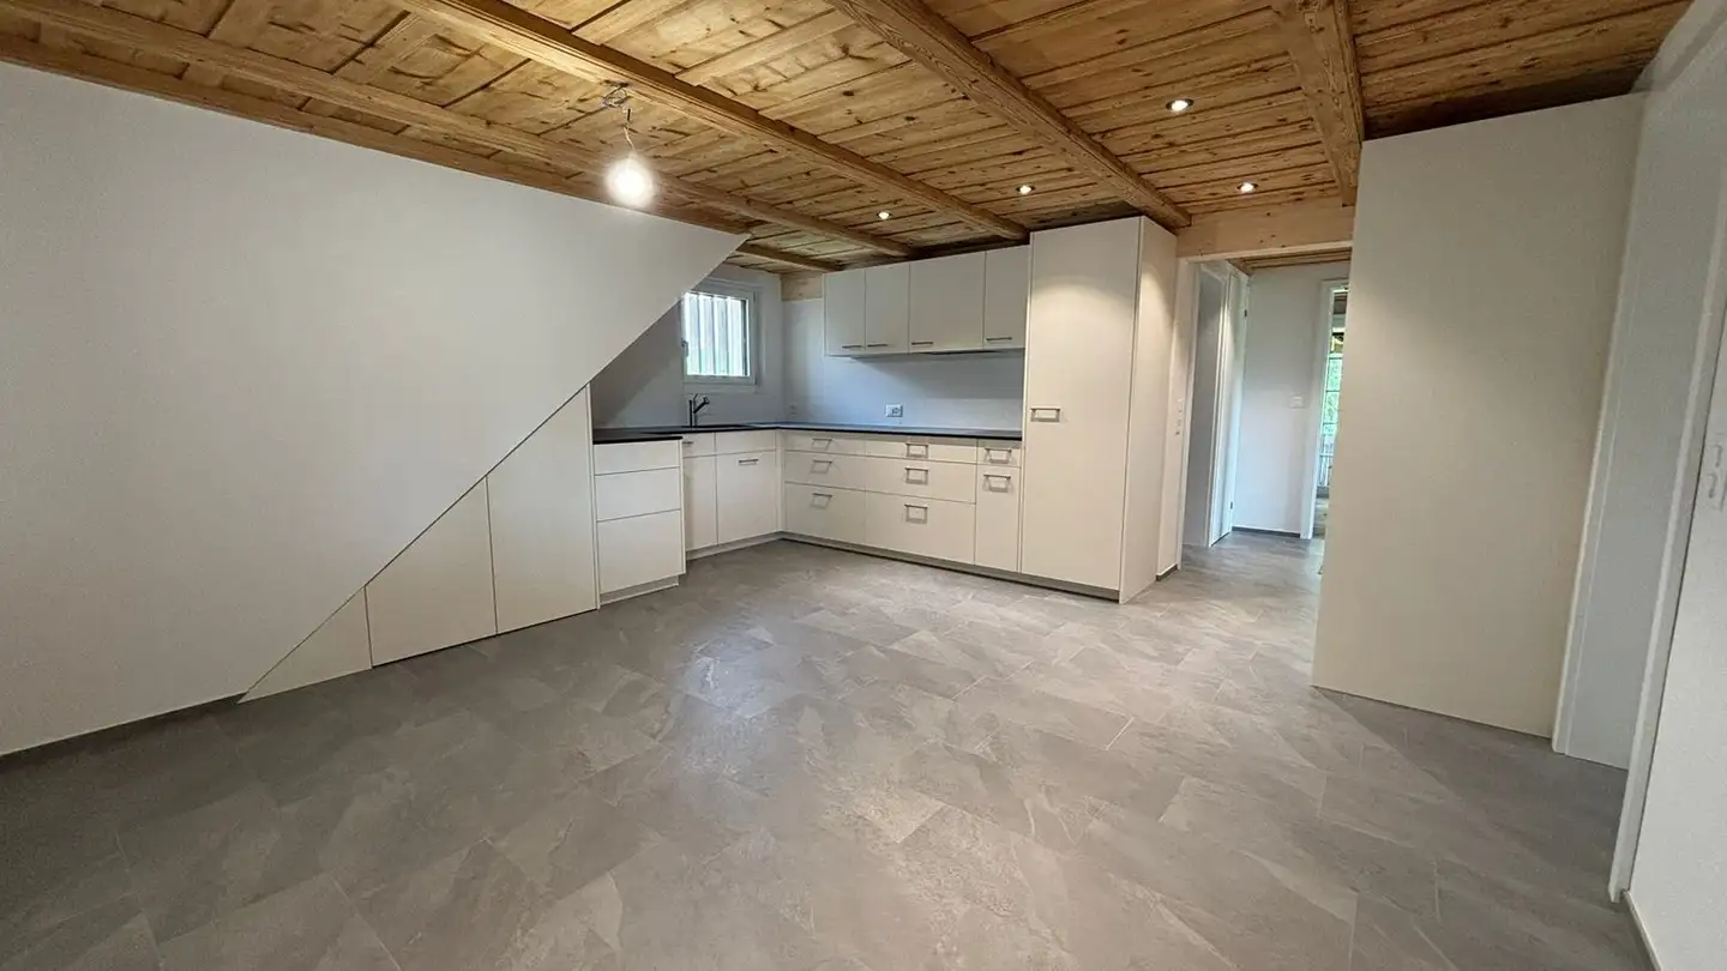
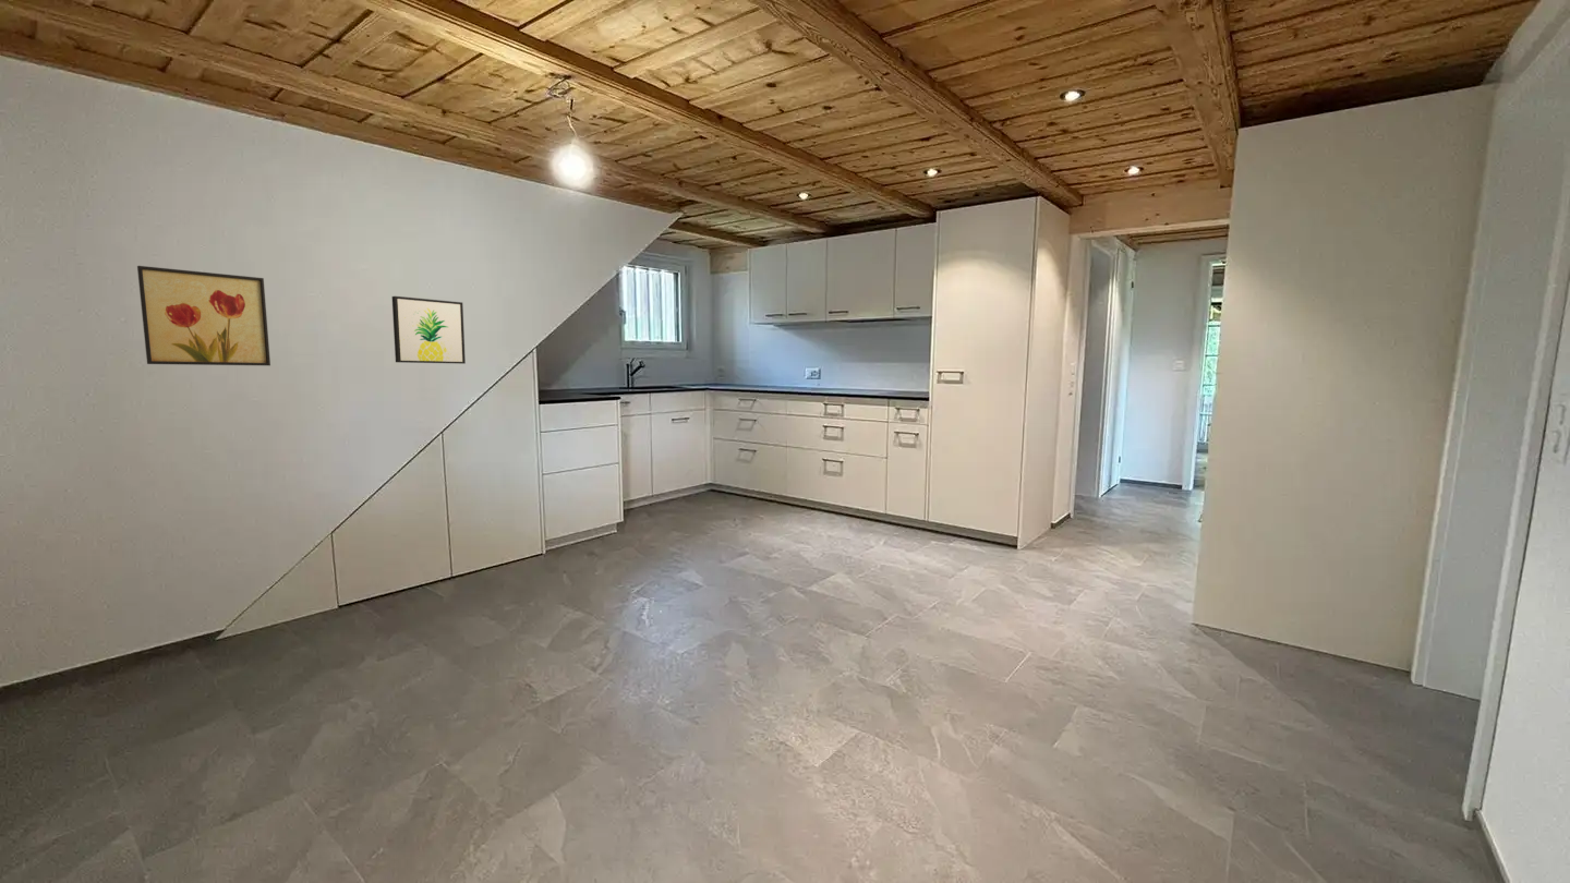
+ wall art (207, 318)
+ wall art (430, 331)
